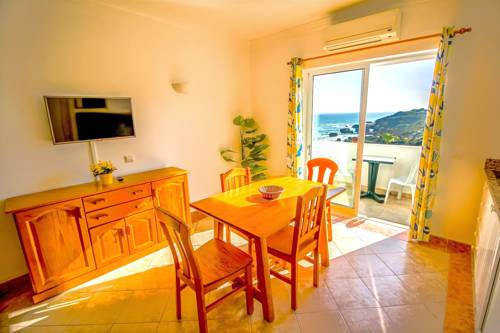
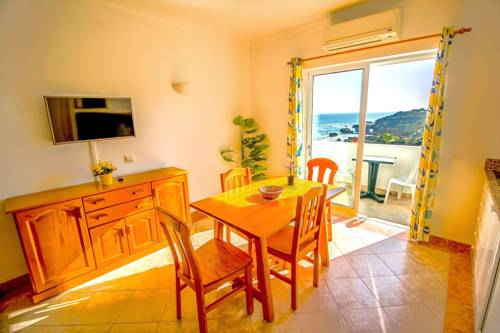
+ flower (290, 170)
